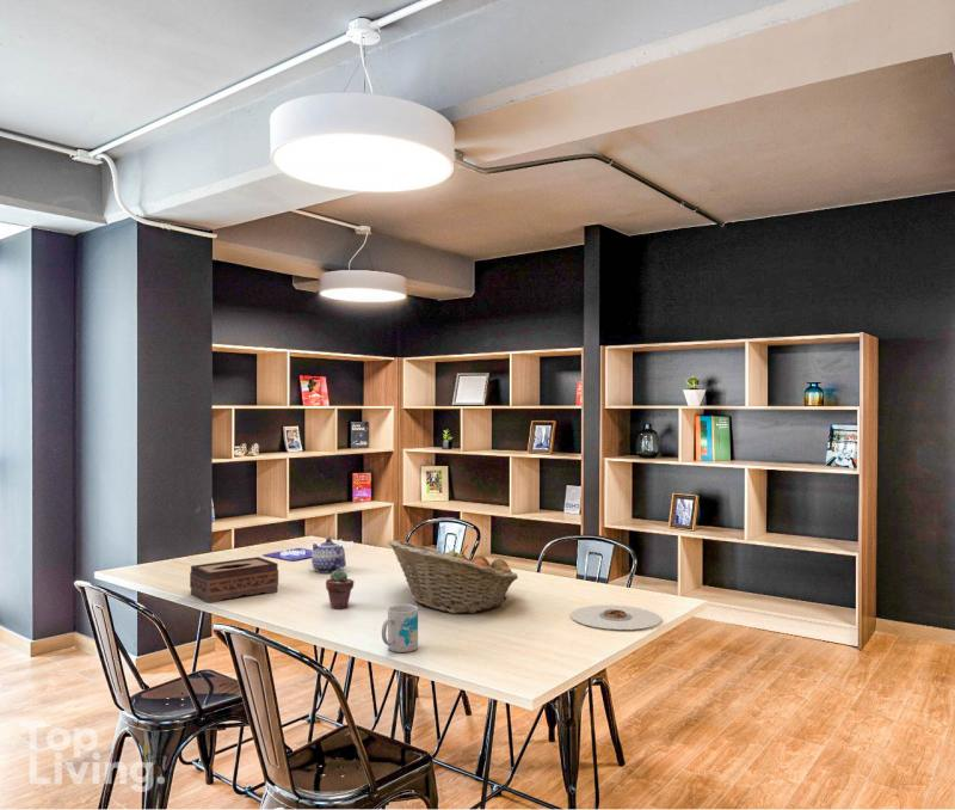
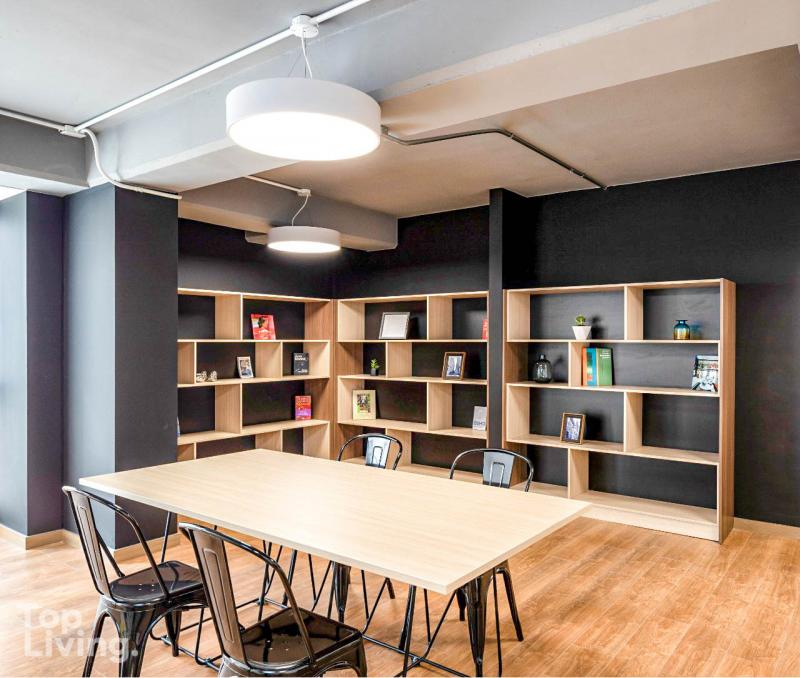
- teapot (328, 554)
- fruit basket (451, 570)
- mug (398, 630)
- potted succulent (339, 588)
- plate (615, 613)
- tissue box (234, 578)
- board game (312, 546)
